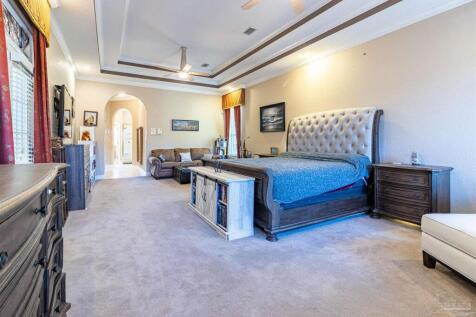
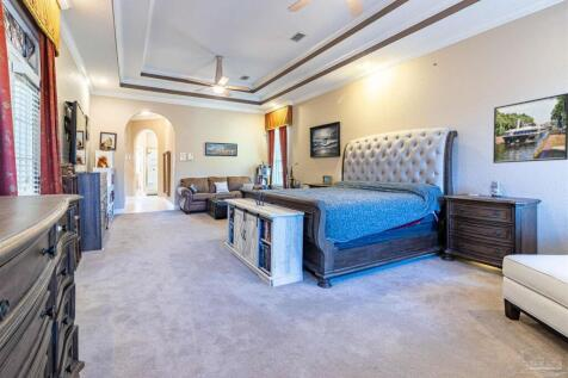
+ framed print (527, 131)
